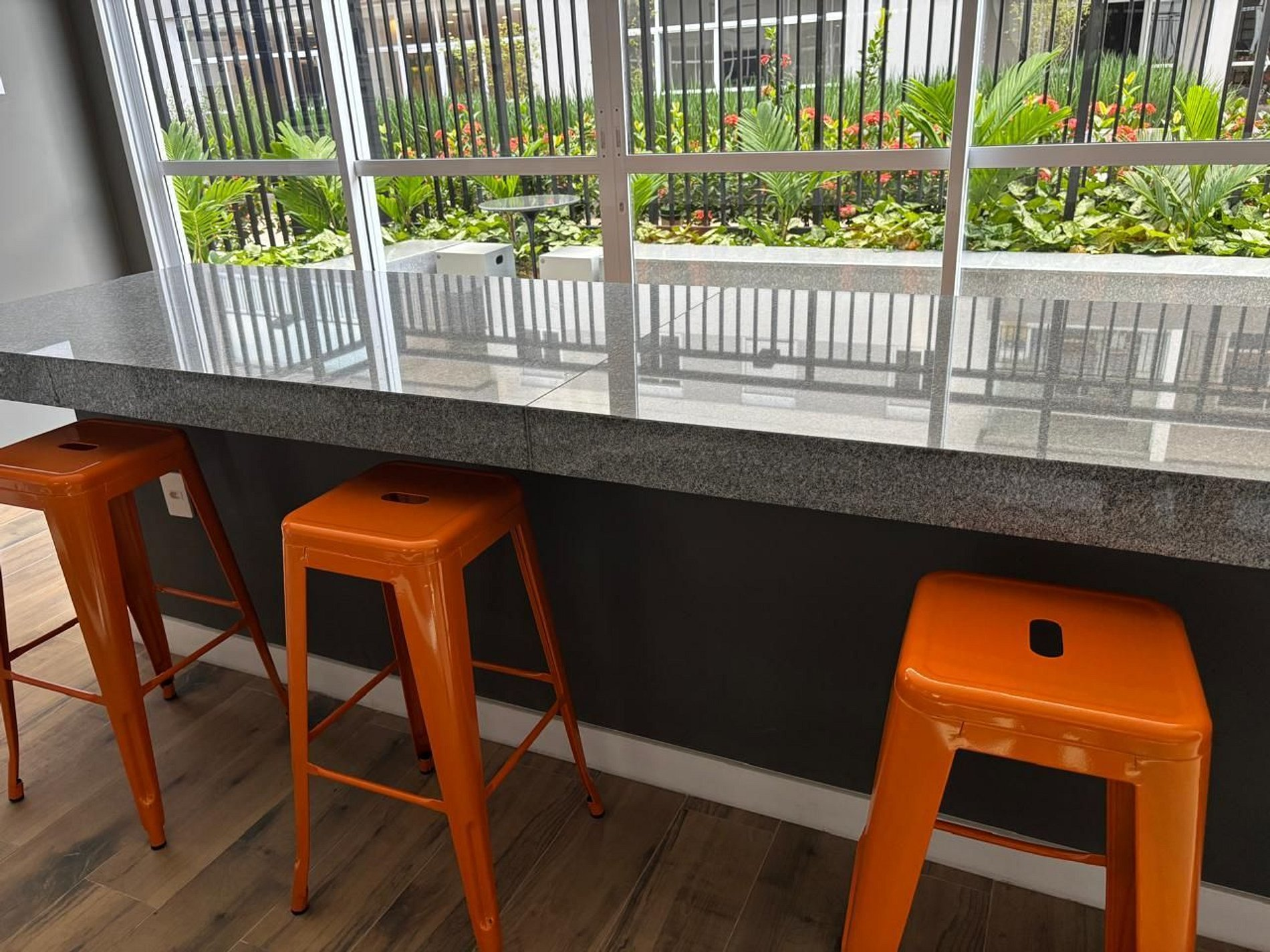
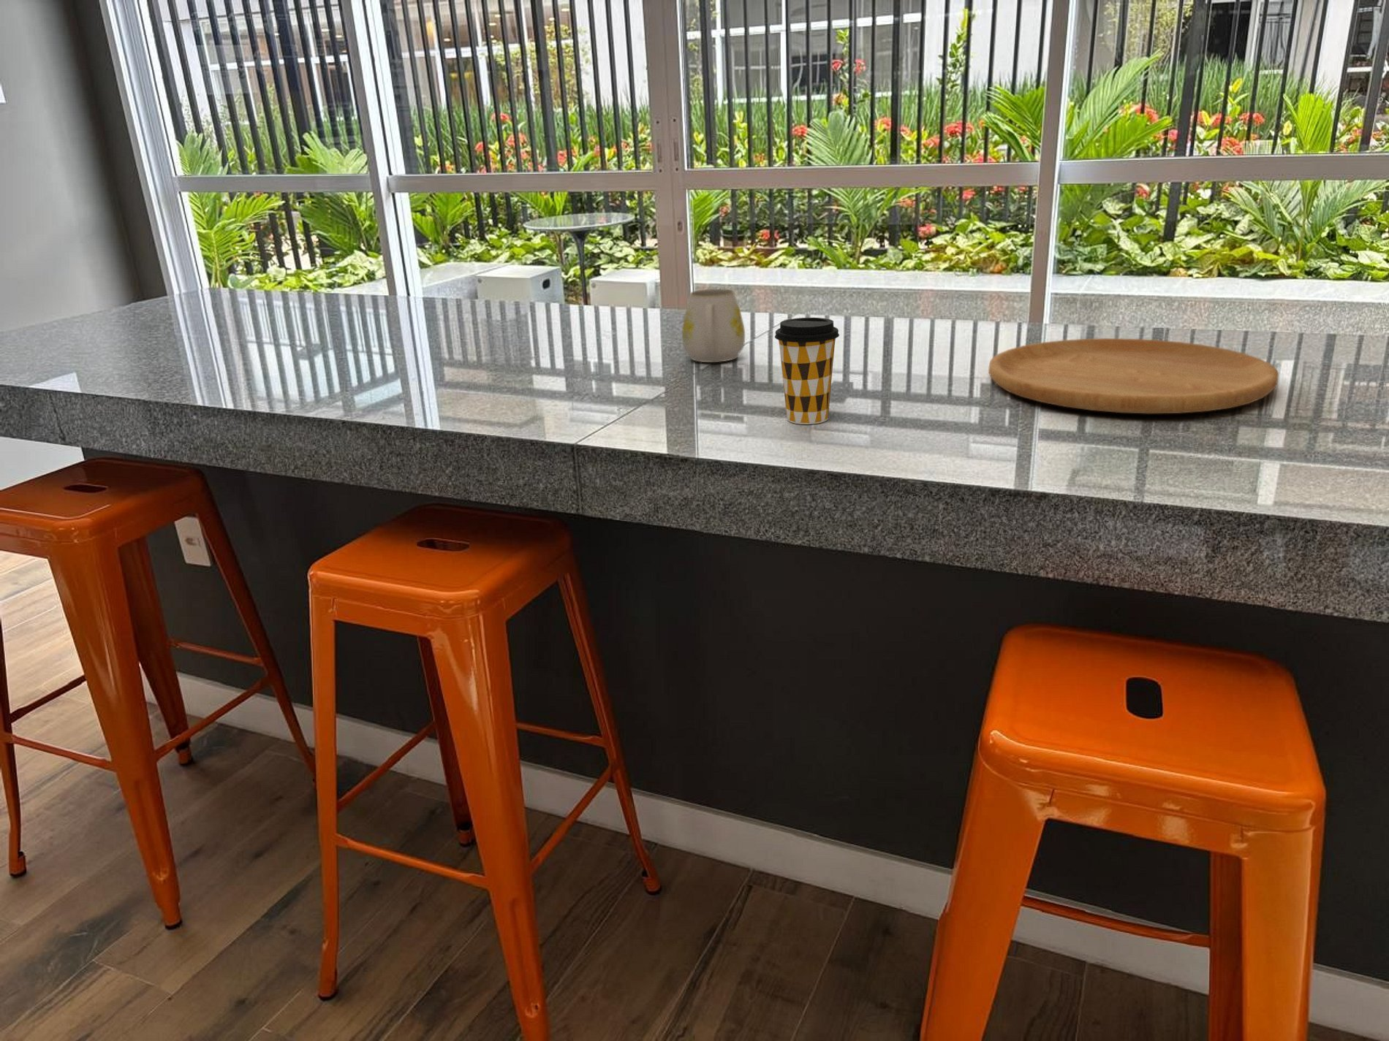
+ coffee cup (807, 371)
+ cutting board (1125, 373)
+ mug (712, 327)
